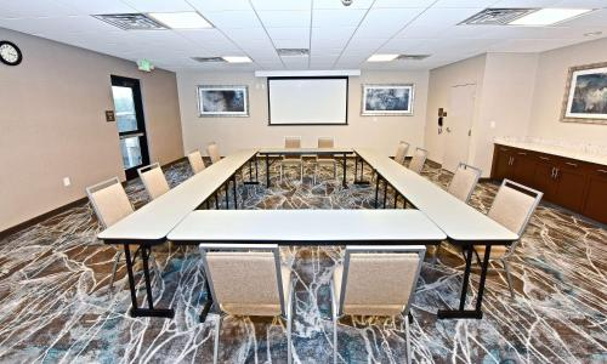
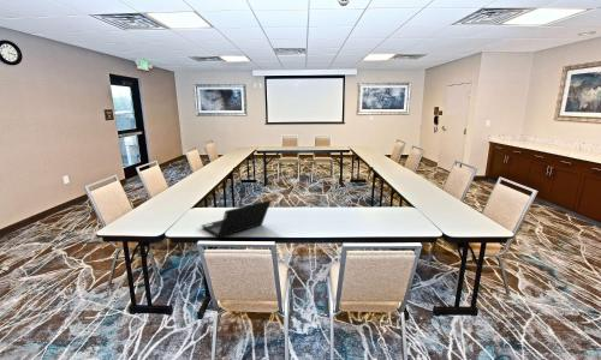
+ laptop computer (234, 214)
